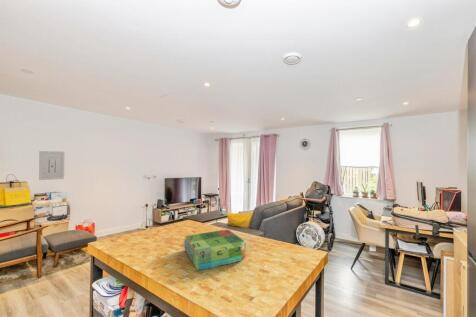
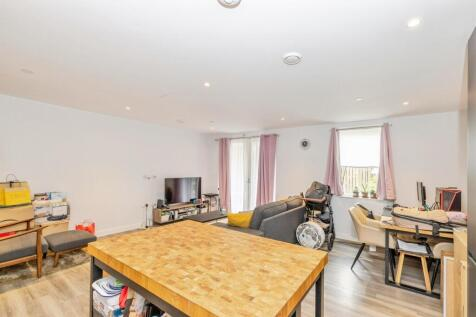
- wall art (52, 165)
- board game (215, 246)
